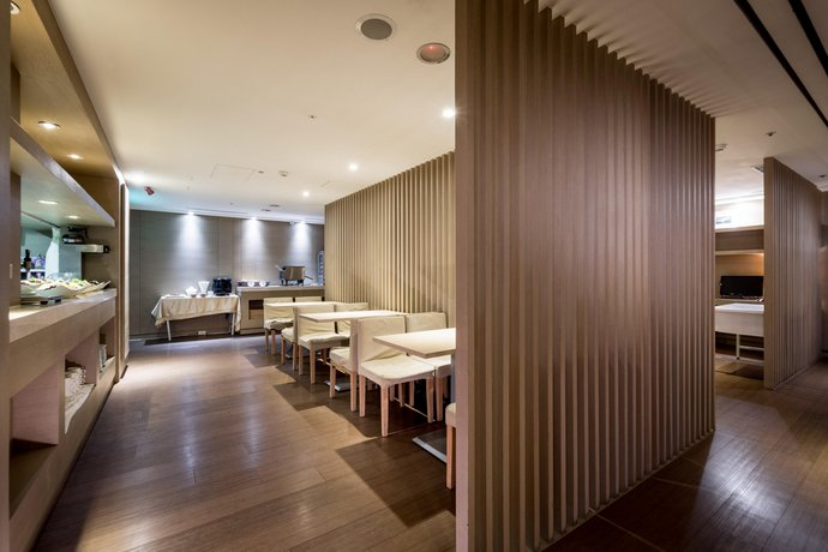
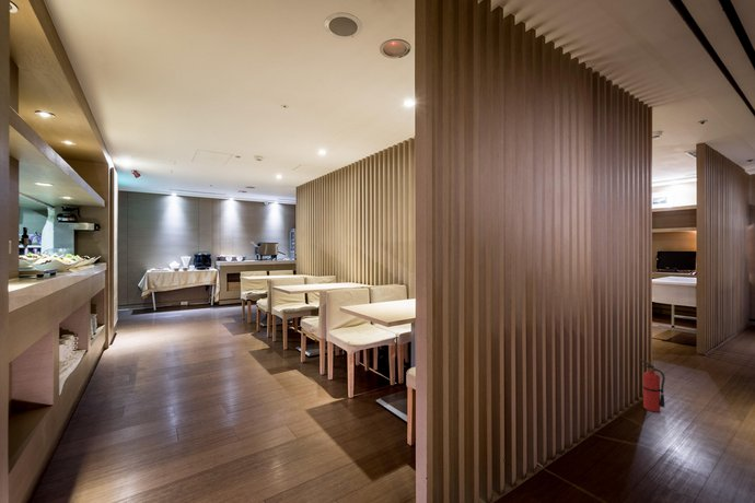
+ fire extinguisher (652, 385)
